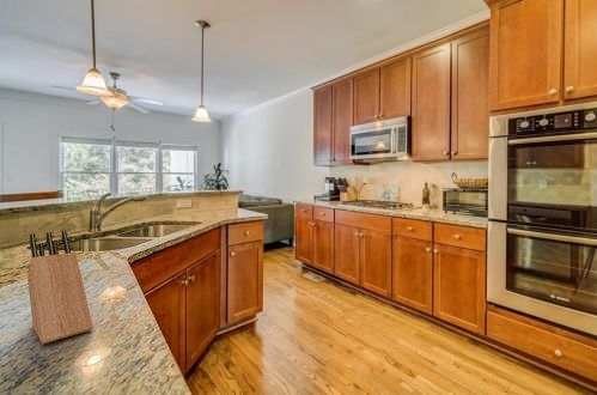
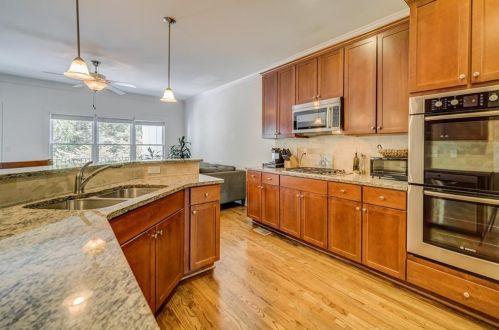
- knife block (56, 278)
